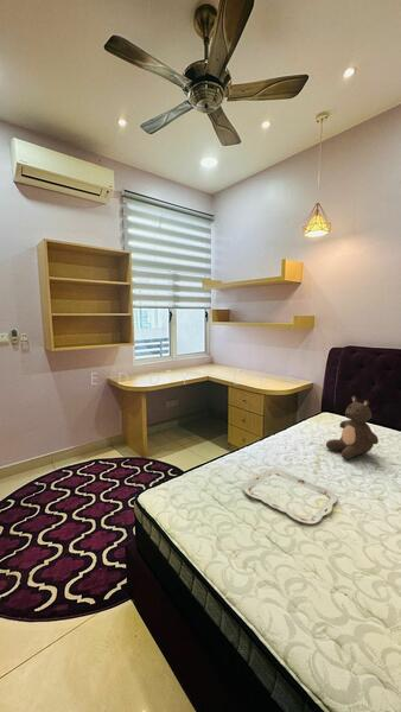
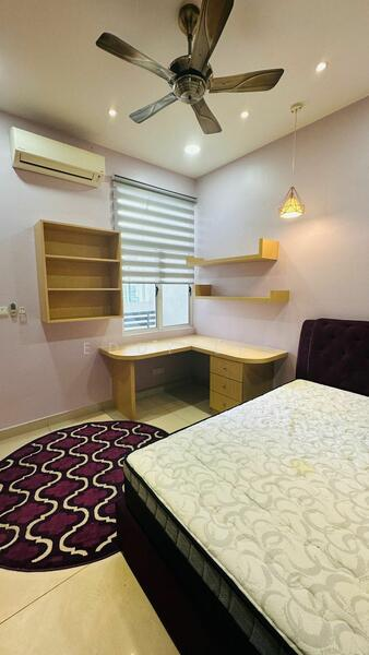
- teddy bear (351, 426)
- serving tray (293, 482)
